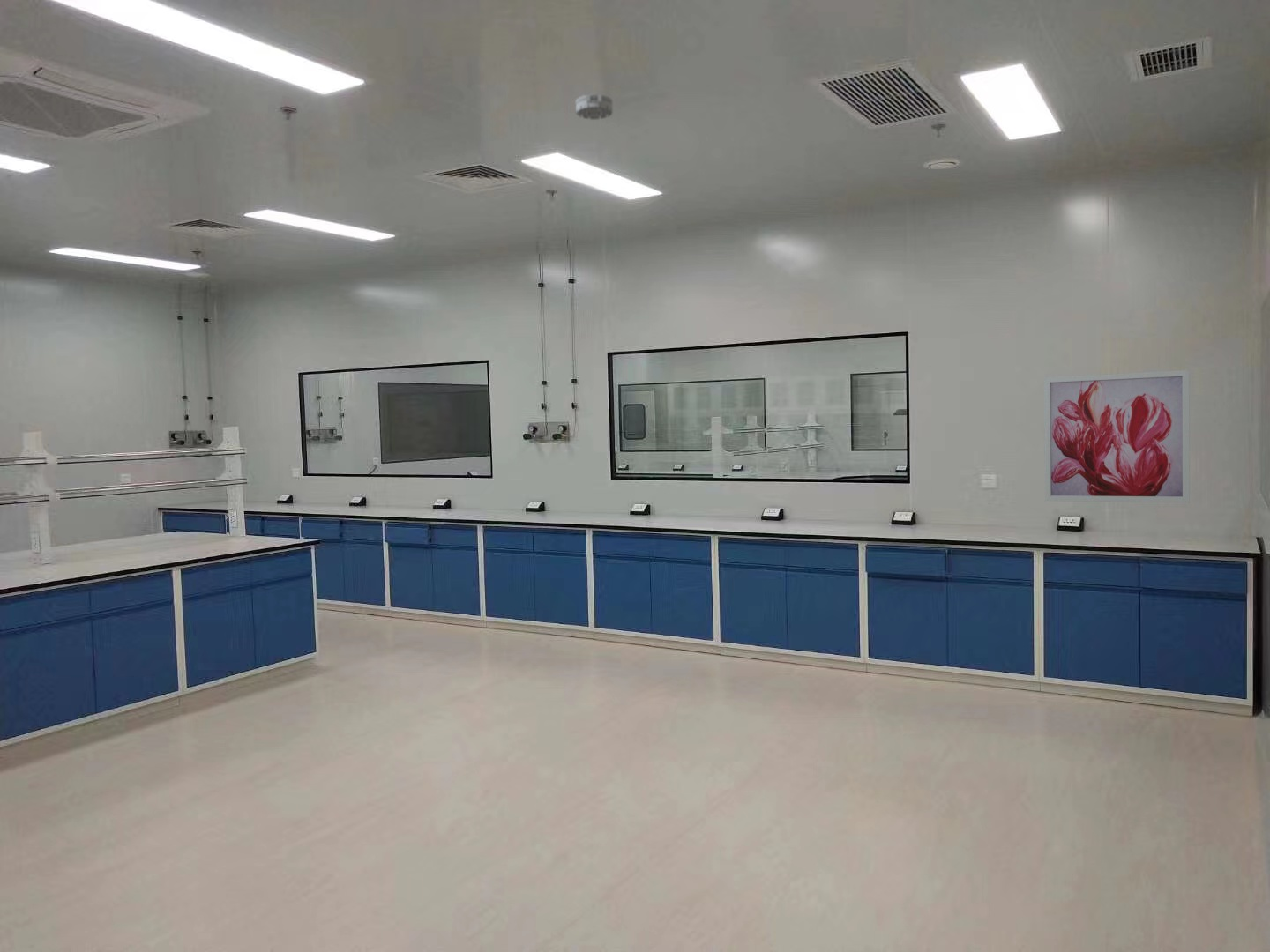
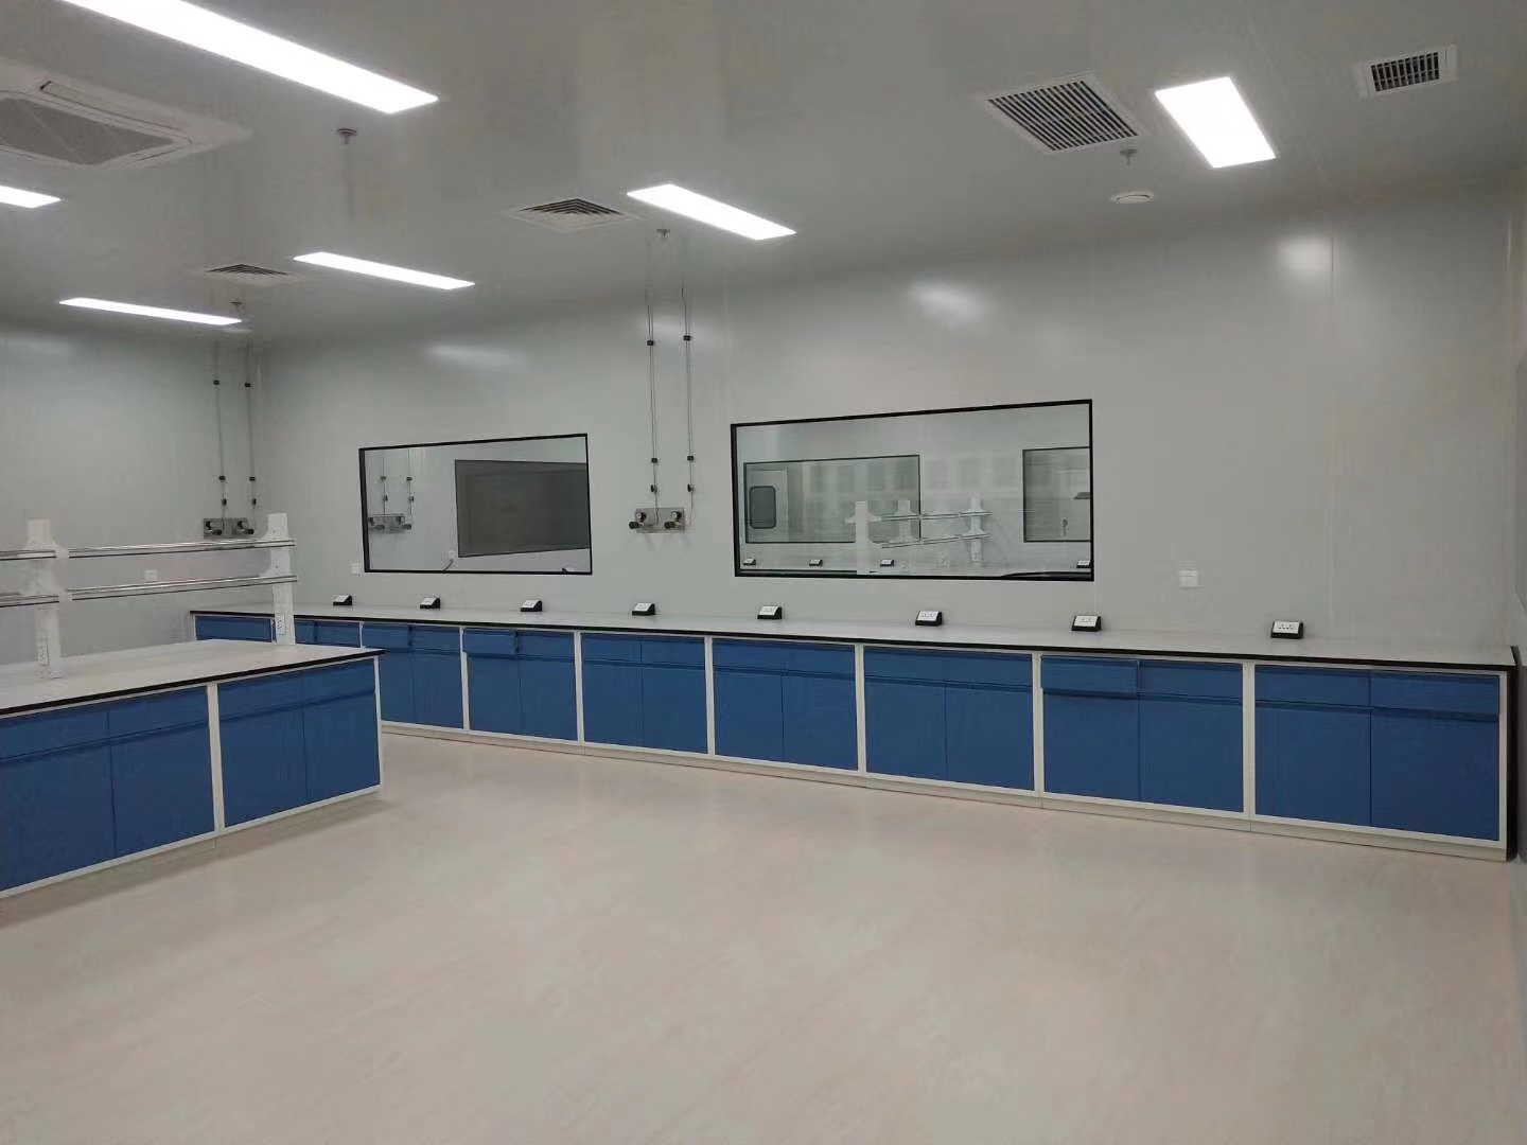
- wall art (1114, 437)
- smoke detector (594, 106)
